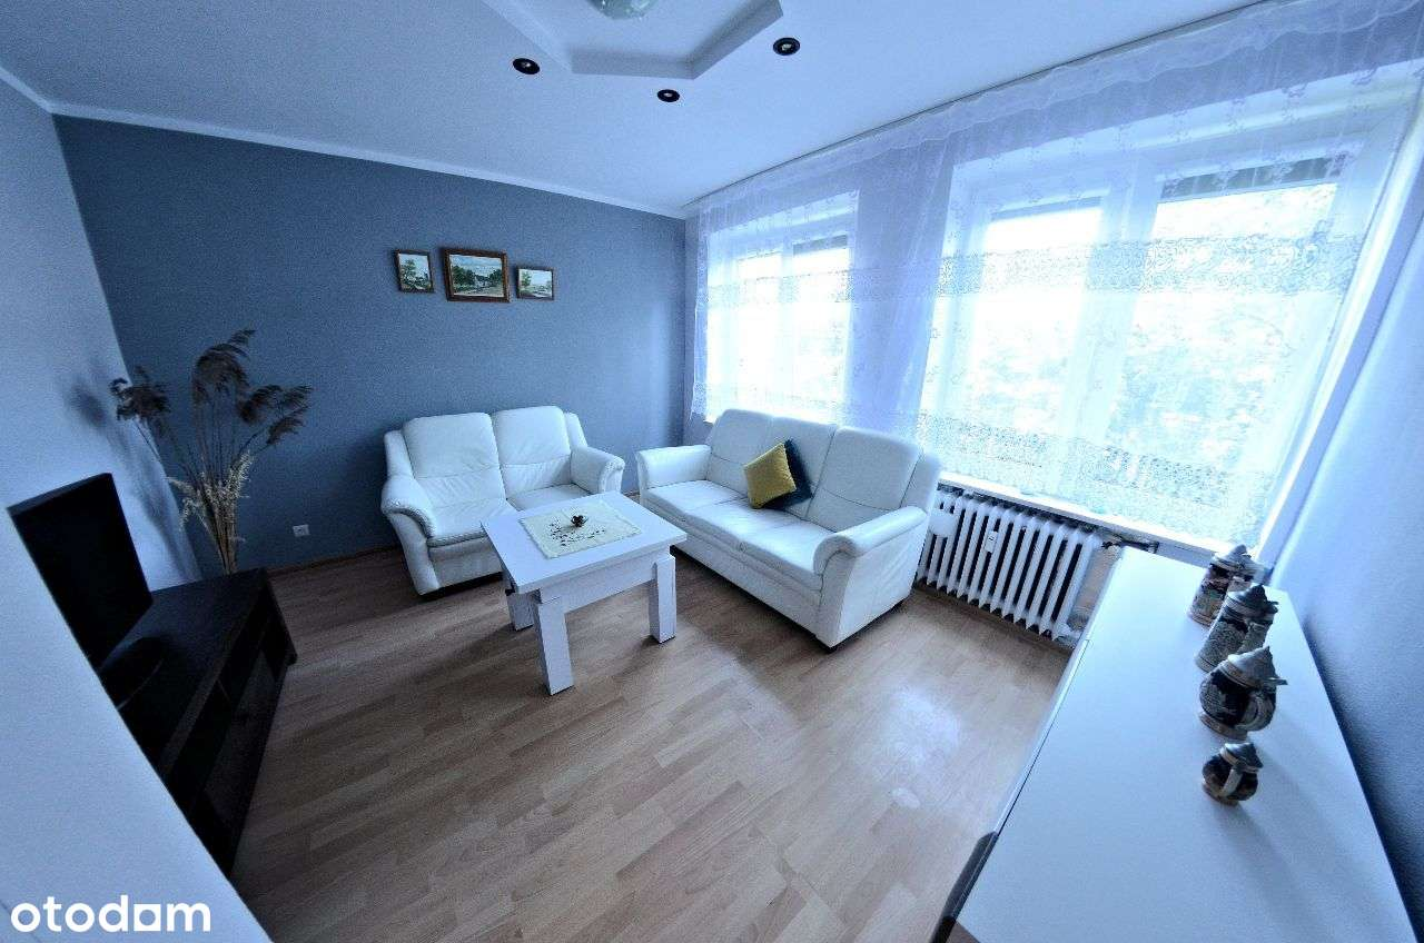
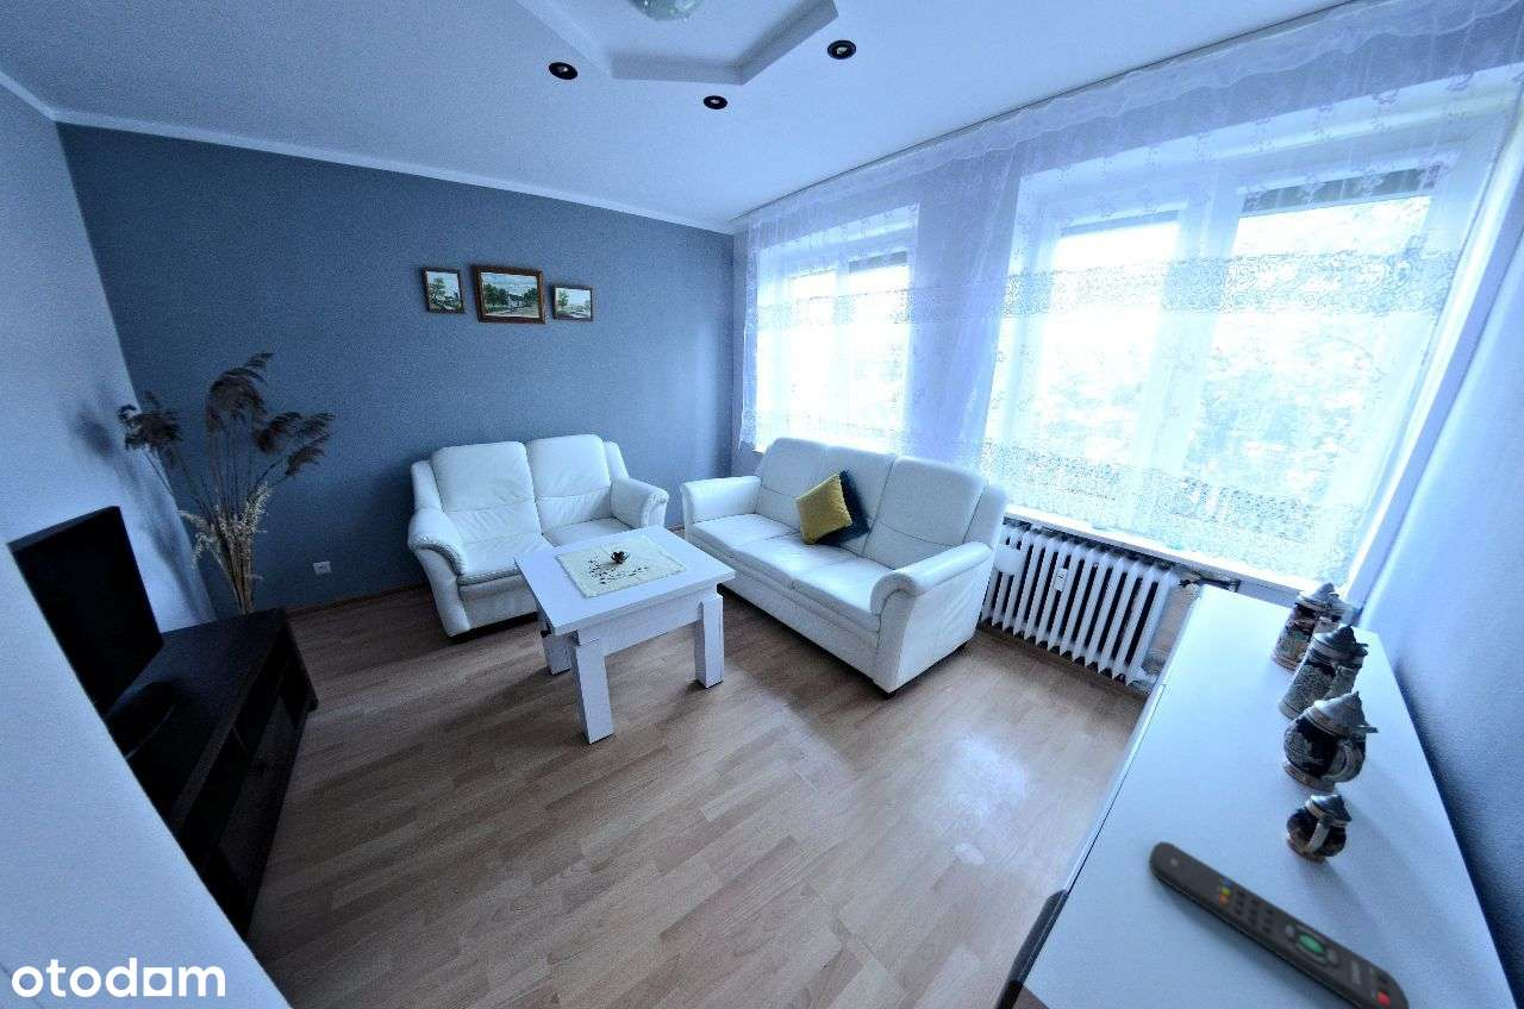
+ remote control (1261, 920)
